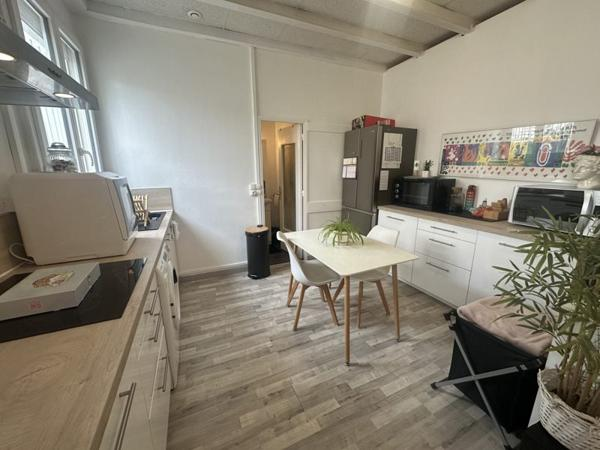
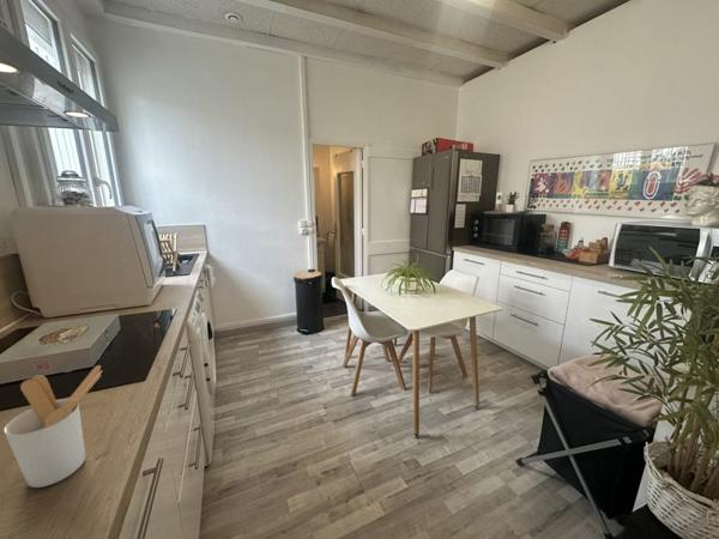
+ utensil holder (65, 420)
